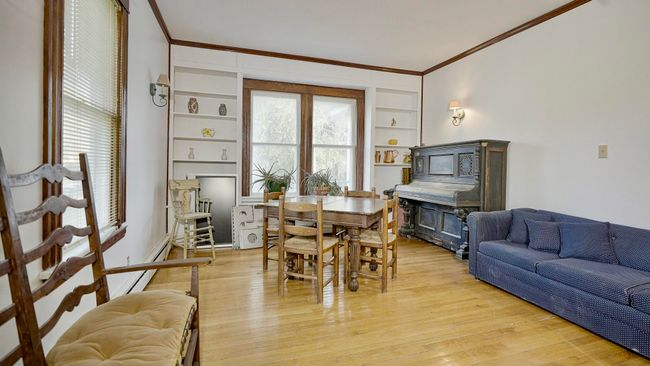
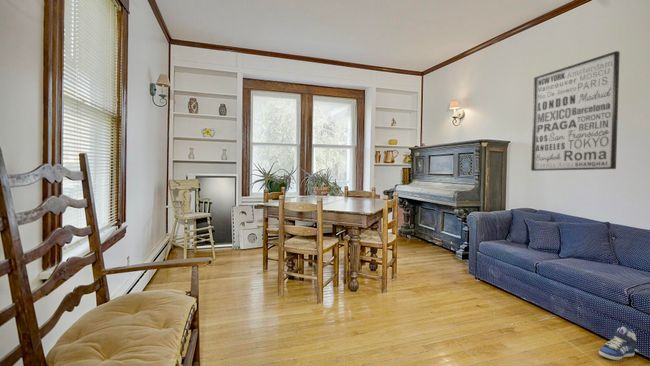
+ sneaker (617, 340)
+ wall art (570, 118)
